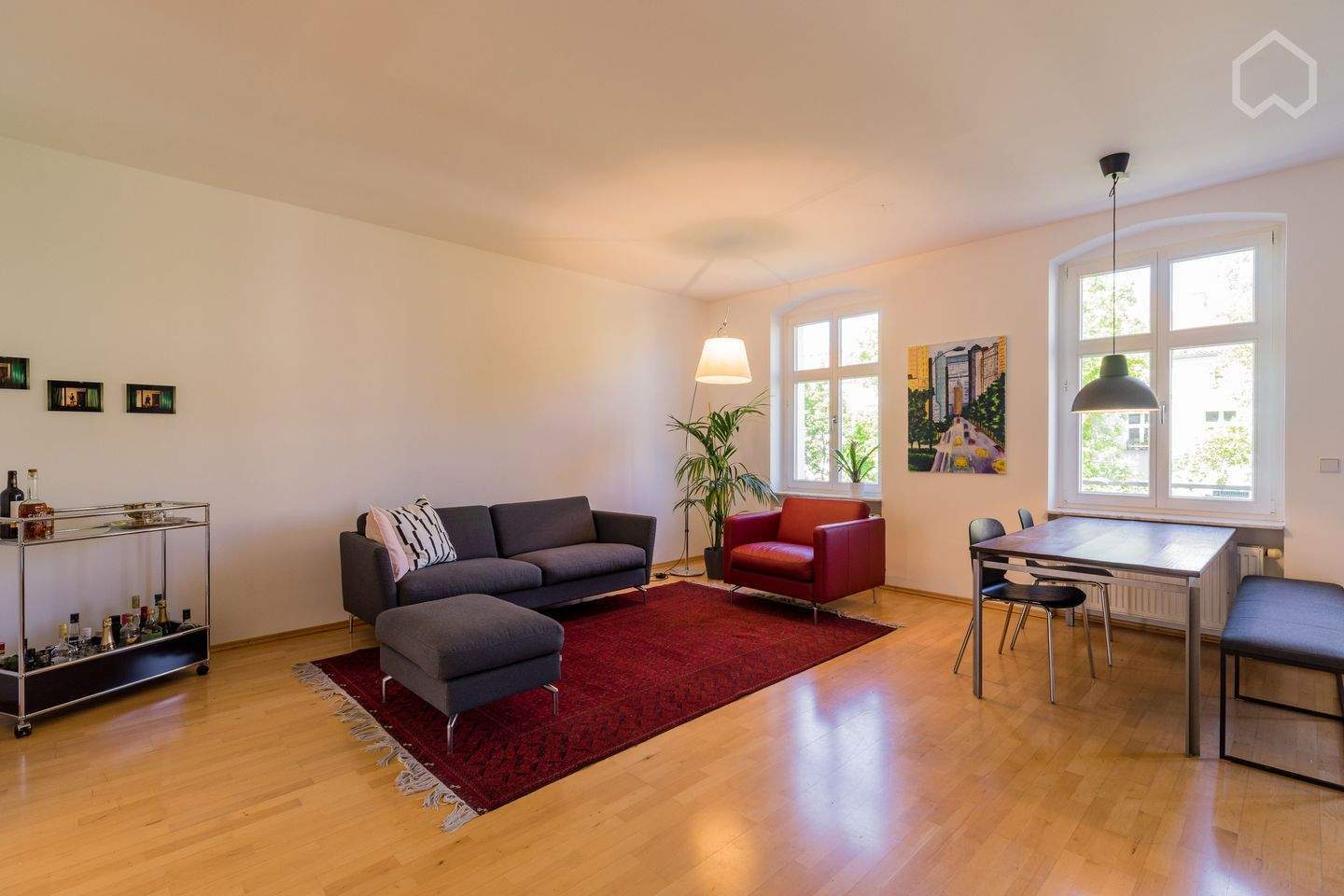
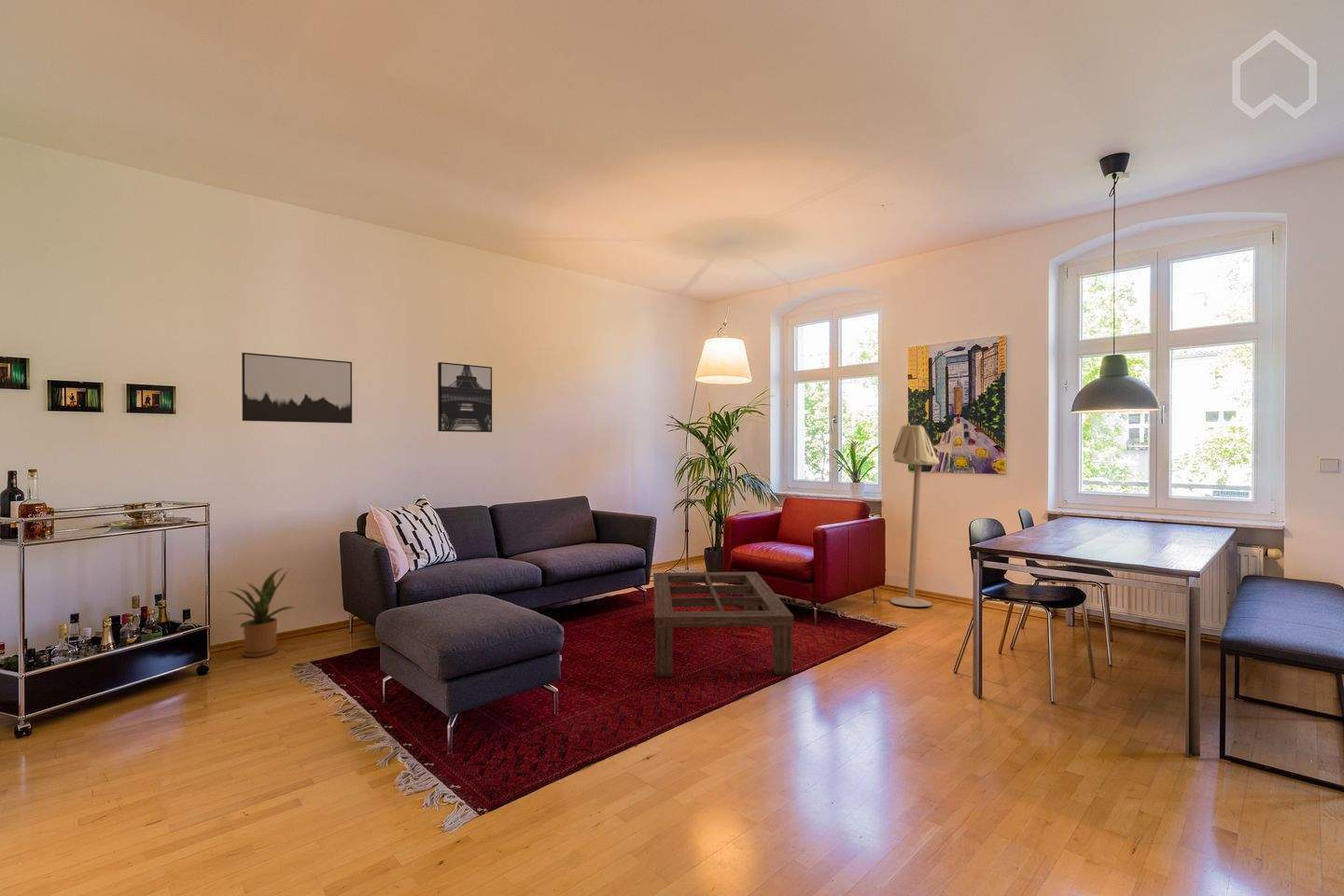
+ coffee table (713, 616)
+ wall art (300, 389)
+ wall art (466, 398)
+ house plant (257, 611)
+ floor lamp (915, 511)
